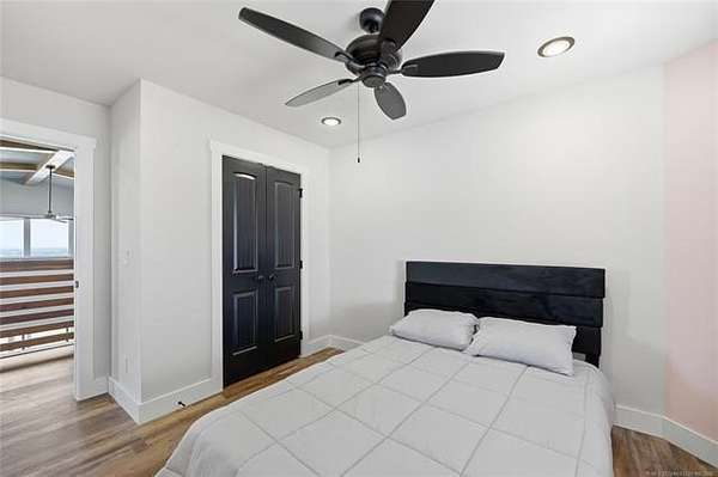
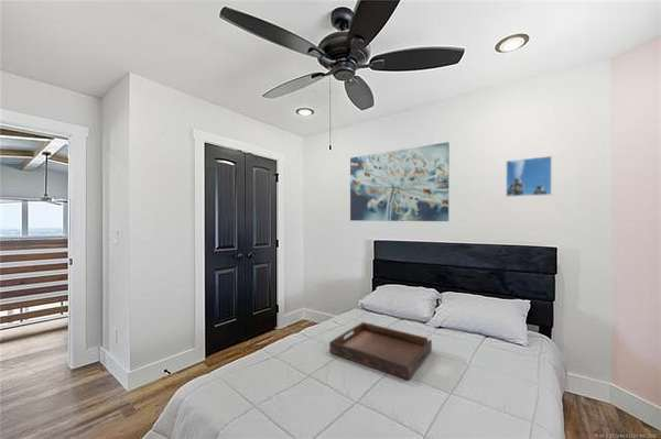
+ serving tray (381, 345)
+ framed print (528, 177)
+ wall art (393, 186)
